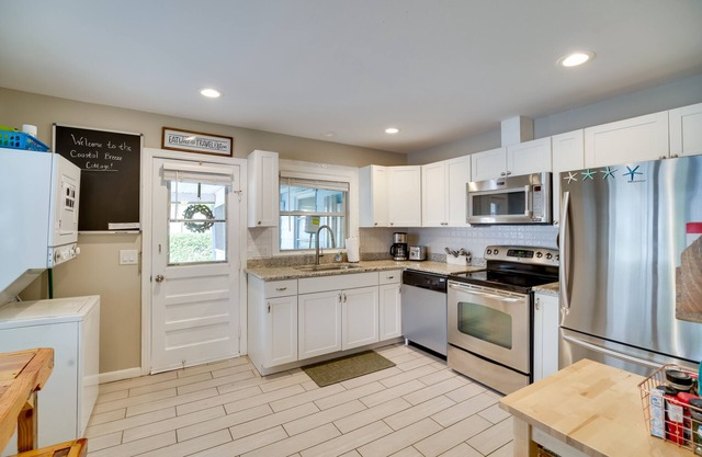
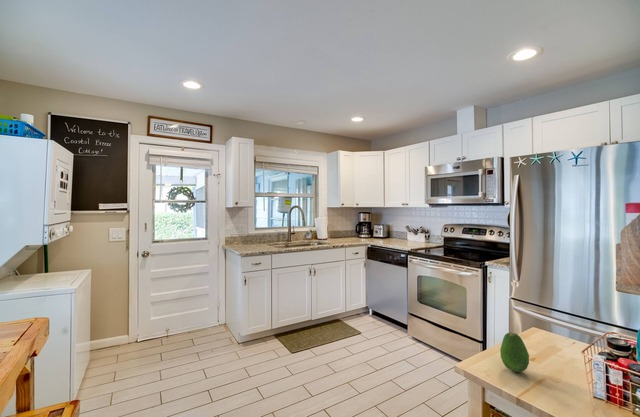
+ fruit (514, 352)
